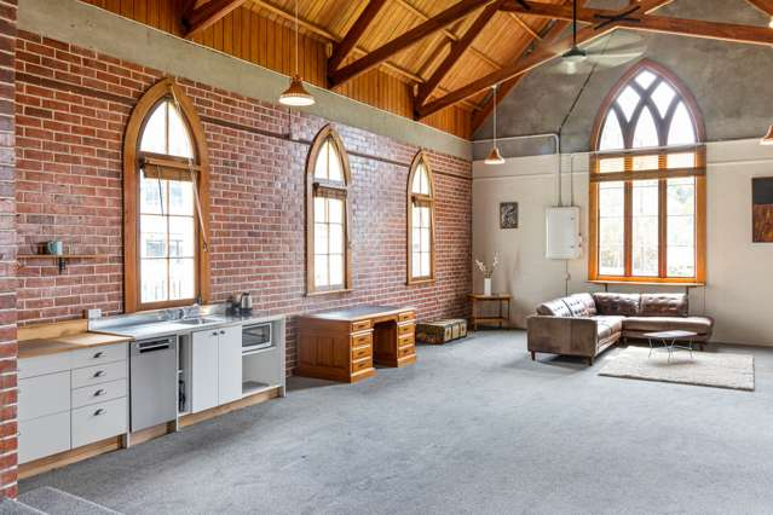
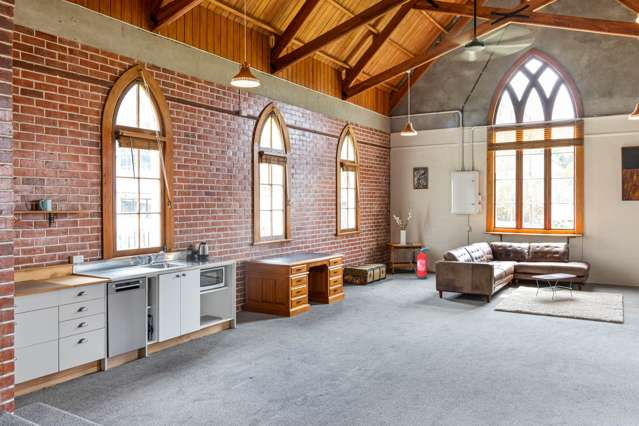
+ fire extinguisher (419, 262)
